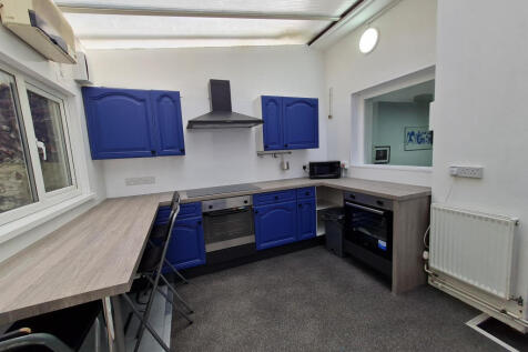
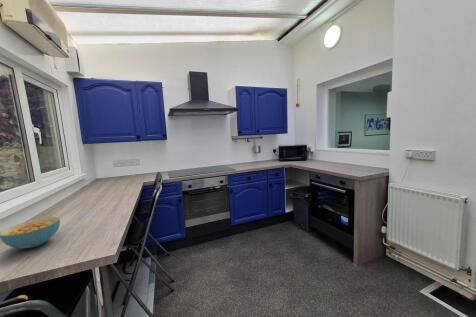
+ cereal bowl (33, 235)
